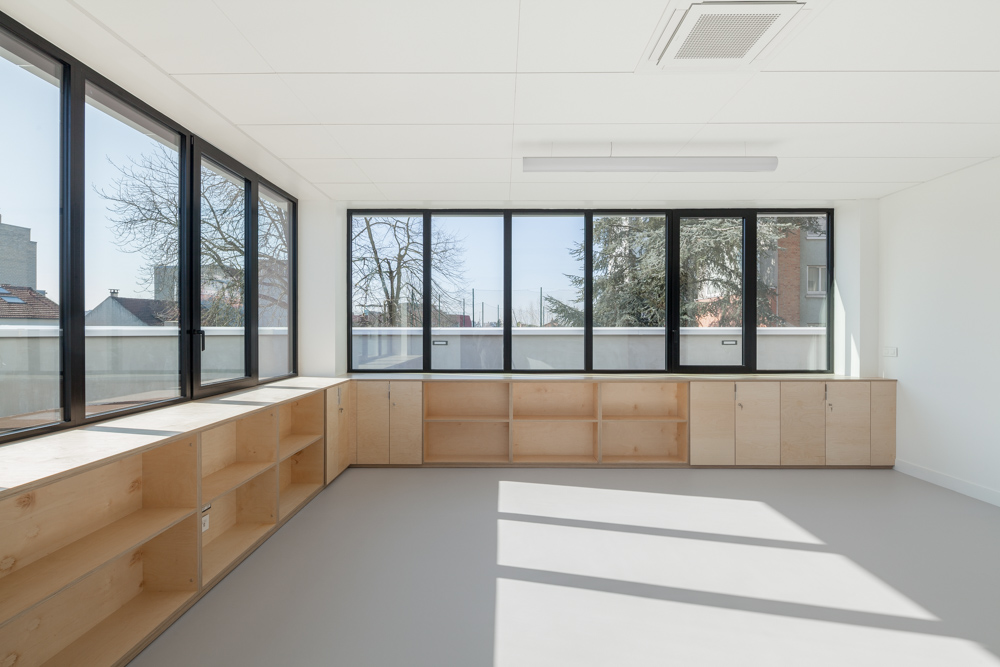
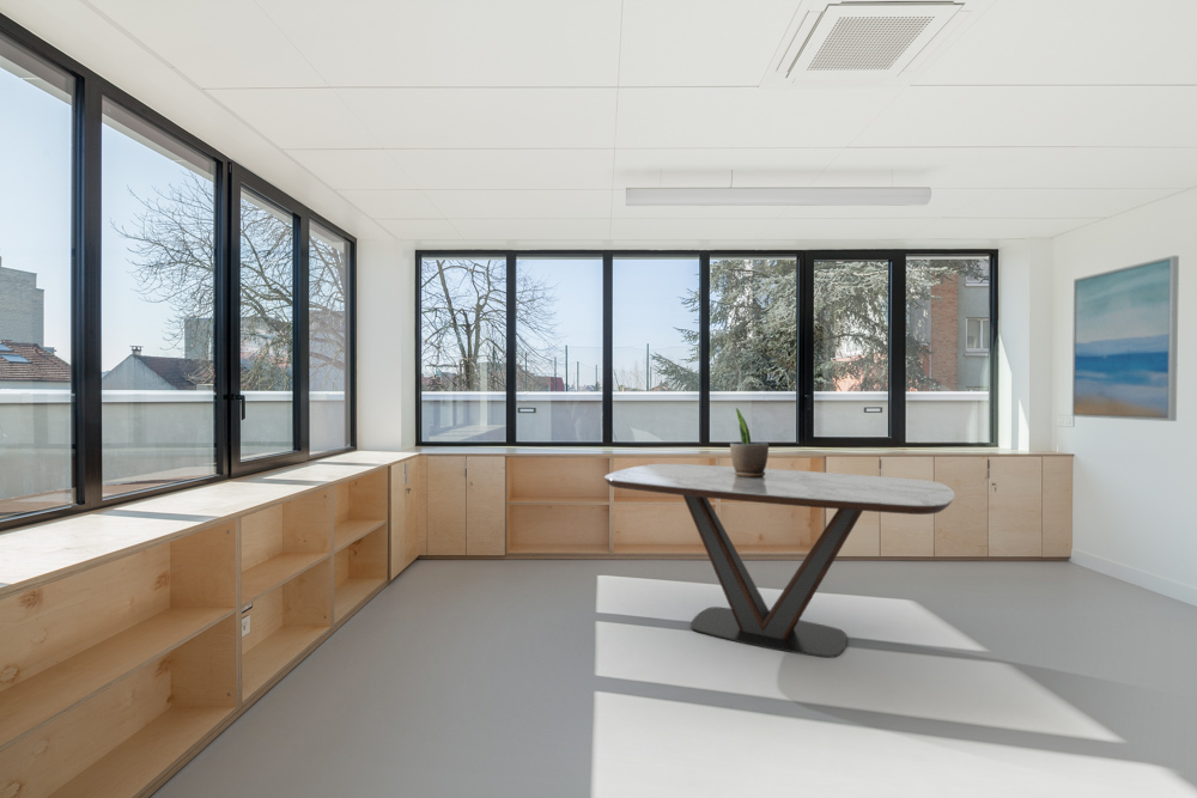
+ potted plant (748, 440)
+ dining table (746, 568)
+ wall art (1120, 343)
